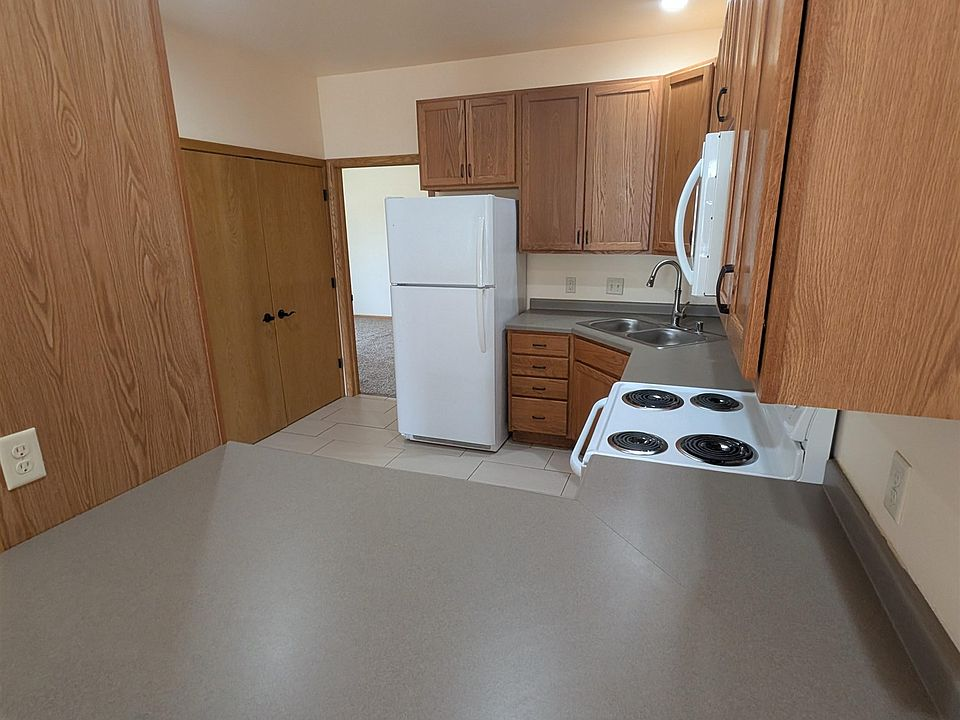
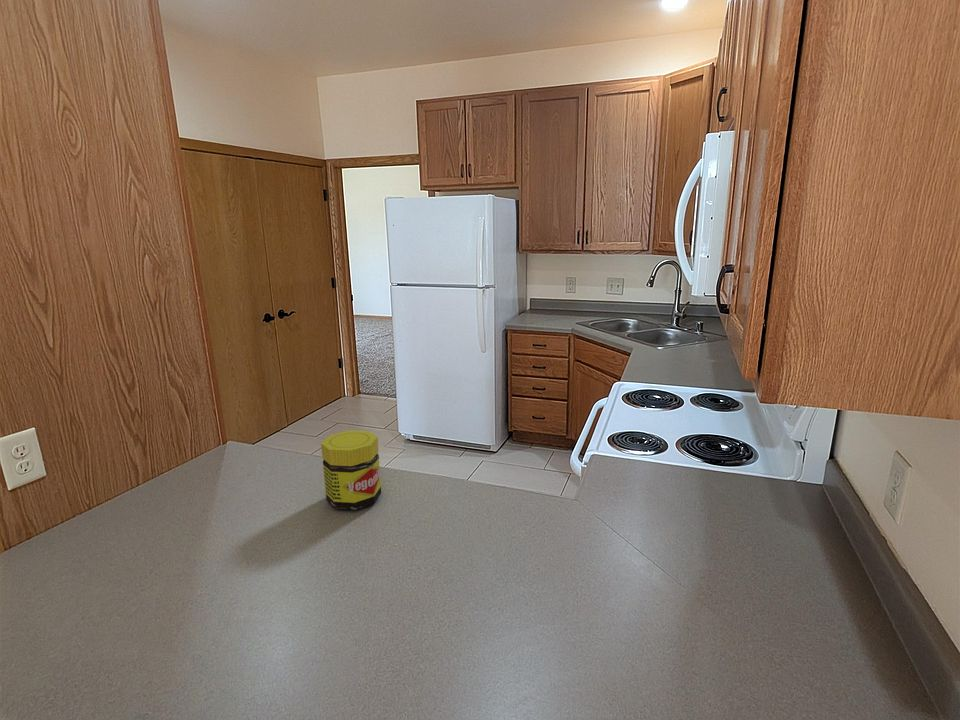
+ jar (352, 469)
